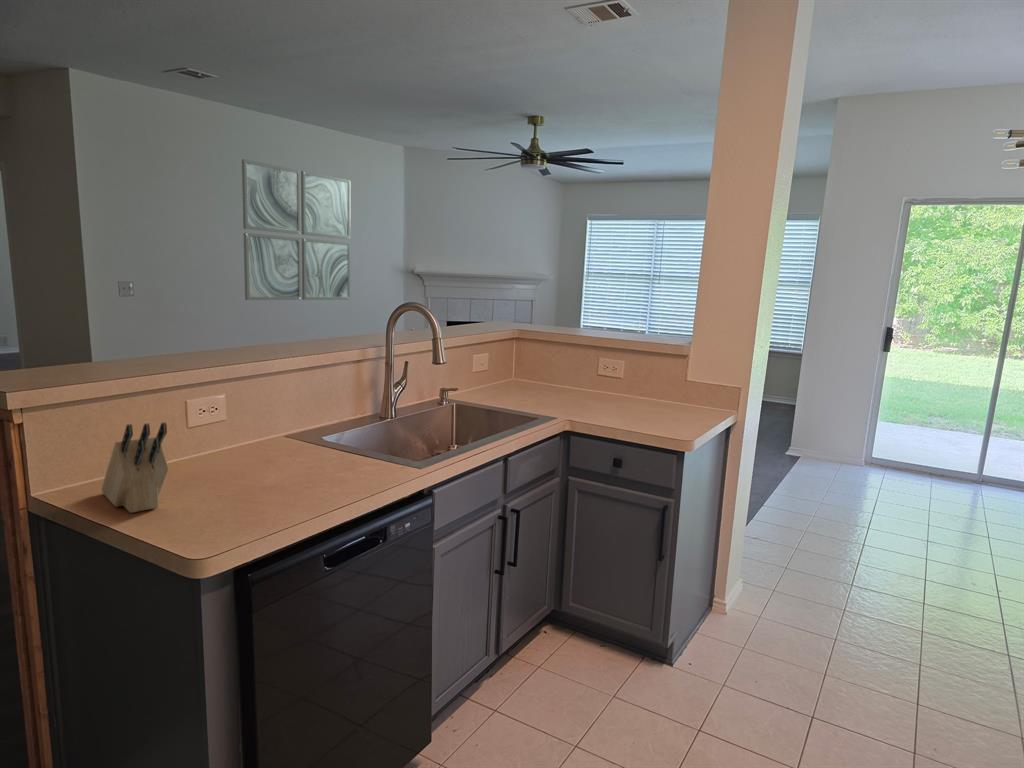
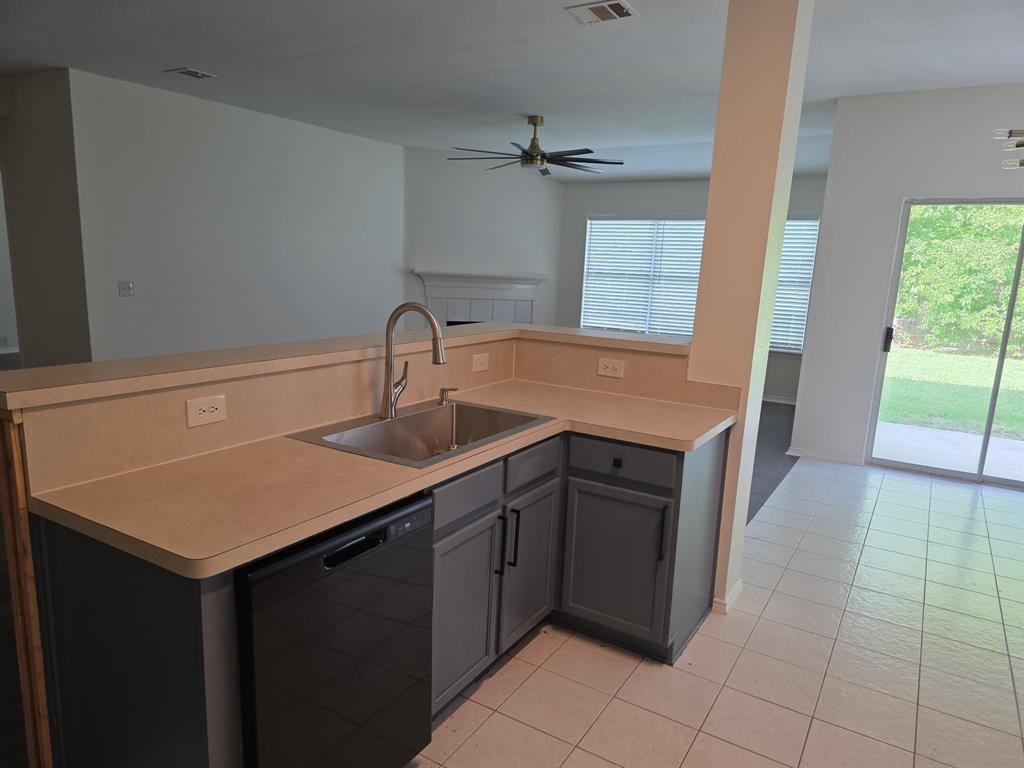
- wall art (302, 234)
- knife block (135, 459)
